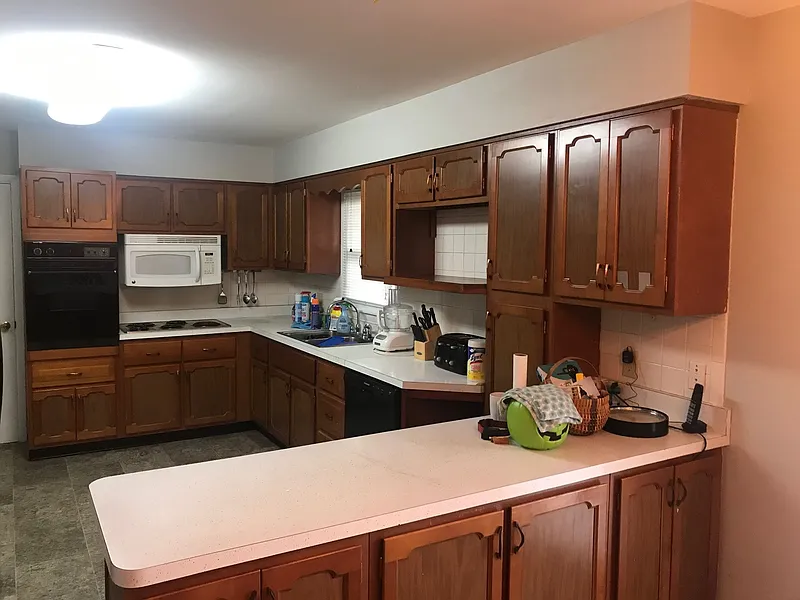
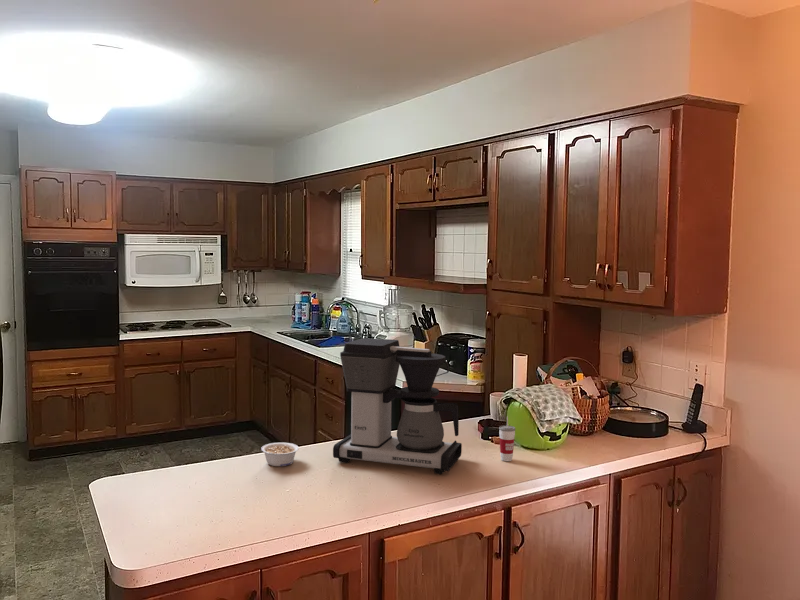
+ cup (507, 437)
+ legume (280, 454)
+ coffee maker (402, 400)
